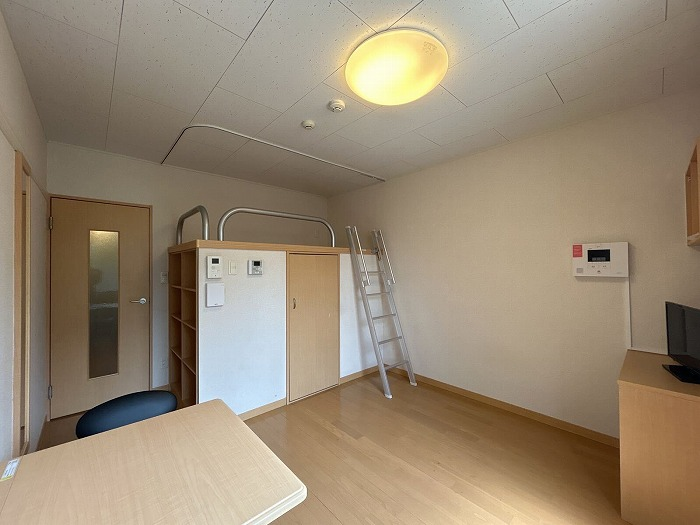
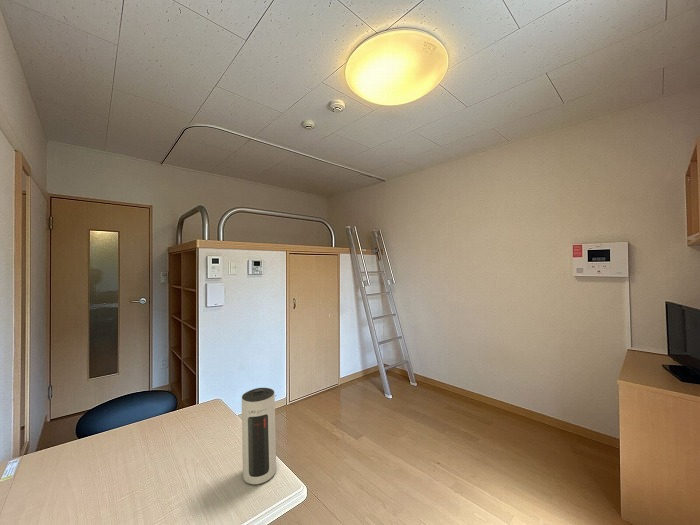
+ speaker (259, 432)
